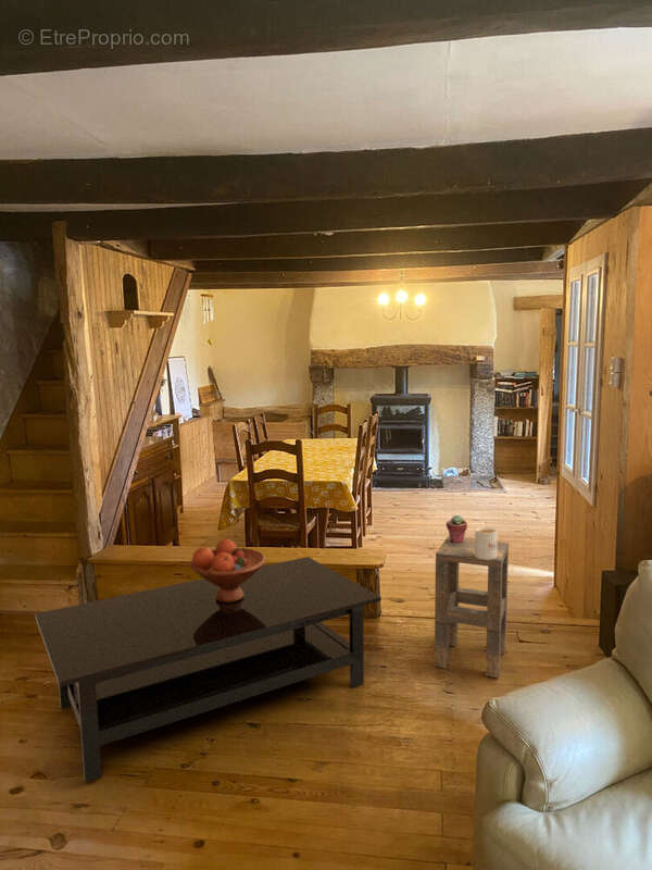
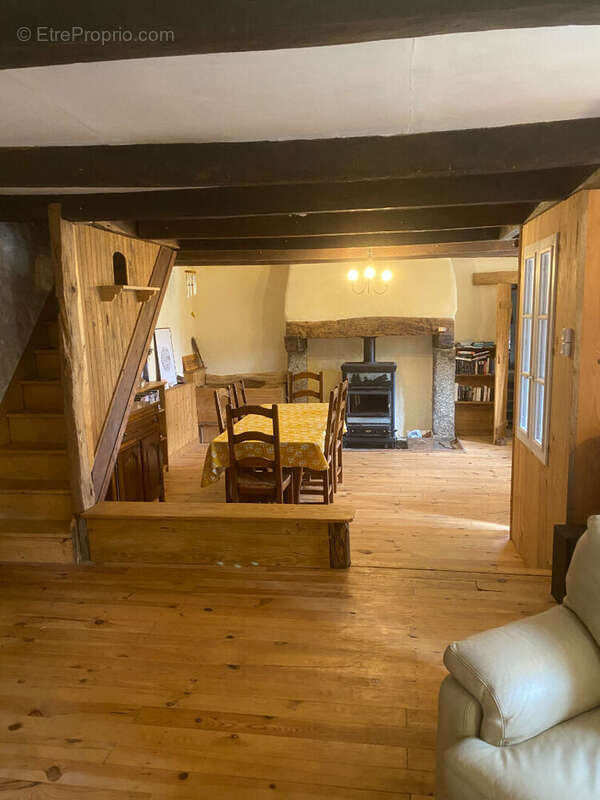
- fruit bowl (228, 570)
- coffee table (213, 650)
- potted succulent (456, 527)
- side table (472, 602)
- mug (486, 542)
